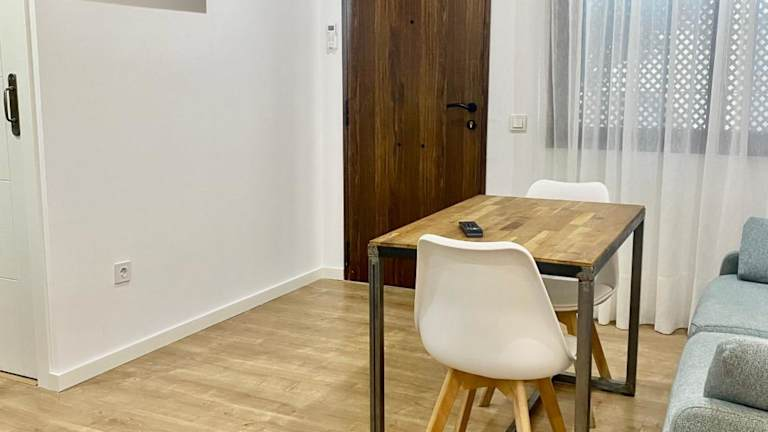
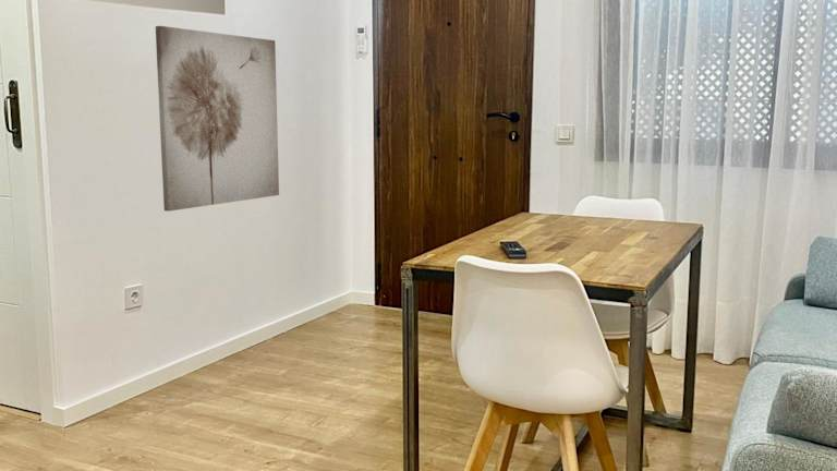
+ wall art (223, 119)
